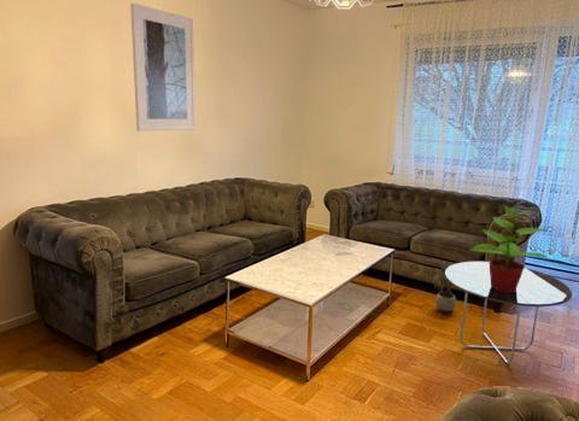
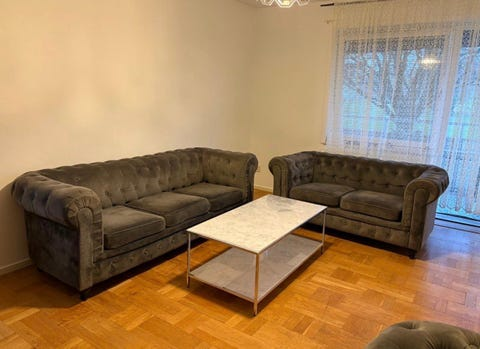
- side table (499, 302)
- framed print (165, 72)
- potted plant (511, 246)
- potted plant (444, 290)
